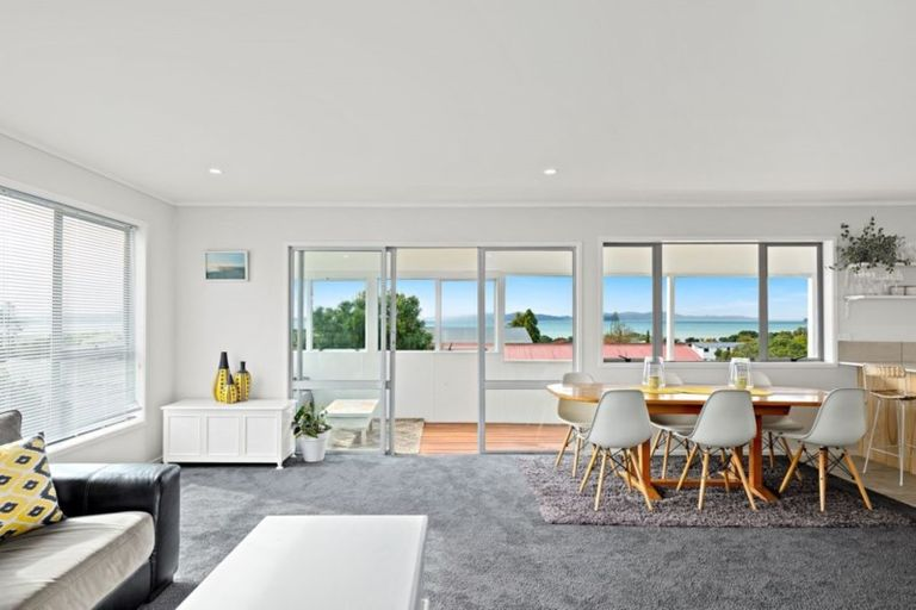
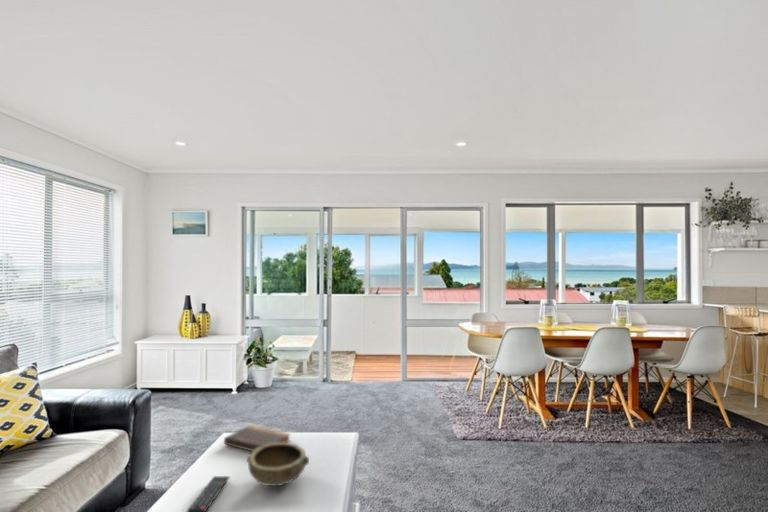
+ bowl (277, 467)
+ remote control (209, 494)
+ book (257, 439)
